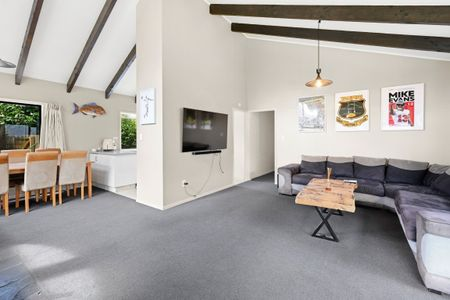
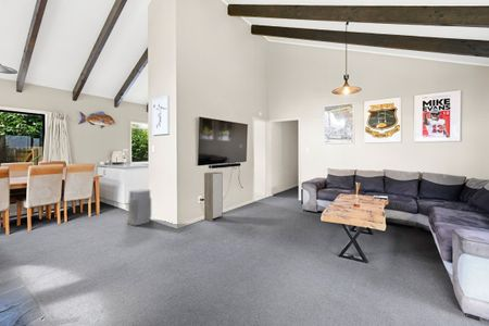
+ air purifier (140, 205)
+ storage cabinet (213, 195)
